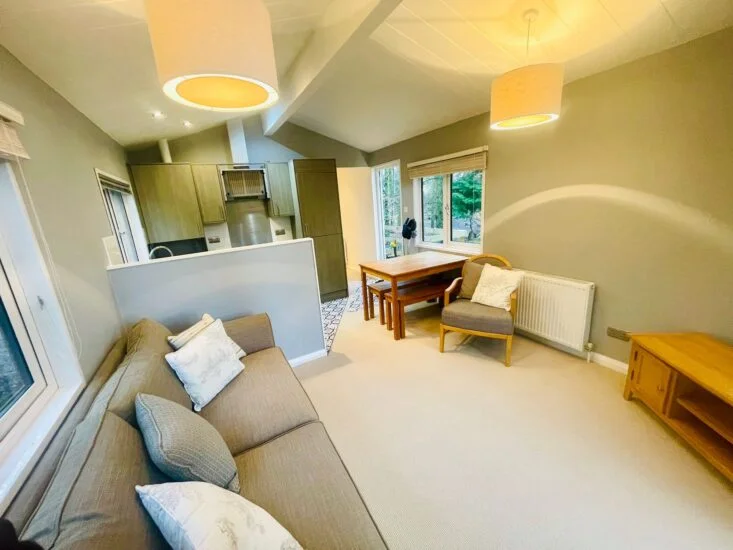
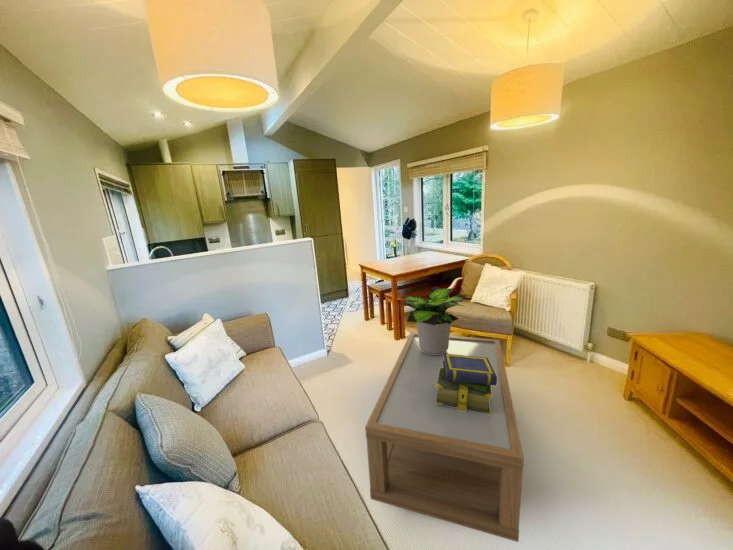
+ coffee table (446, 405)
+ stack of books (465, 377)
+ potted plant (429, 323)
